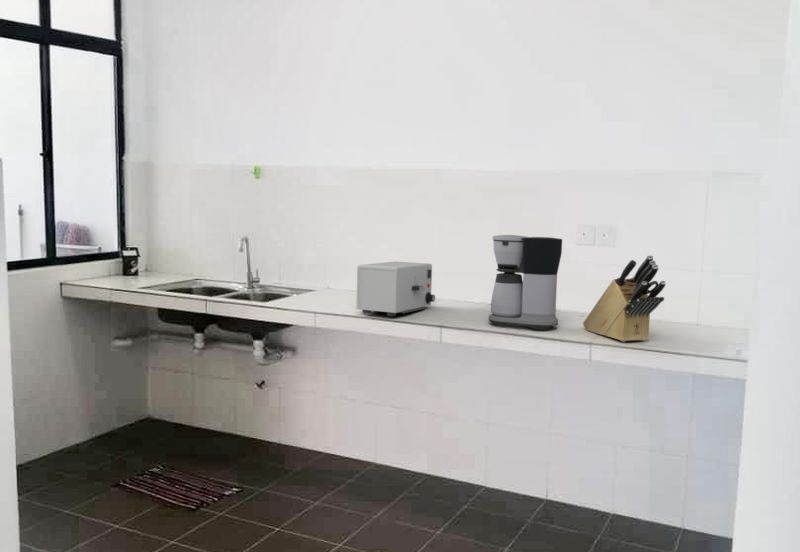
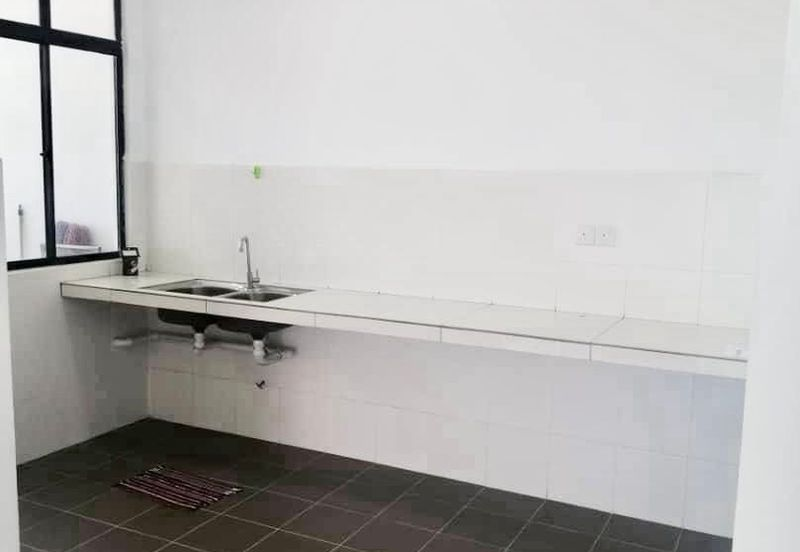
- knife block (623, 295)
- coffee maker (526, 280)
- toaster (398, 287)
